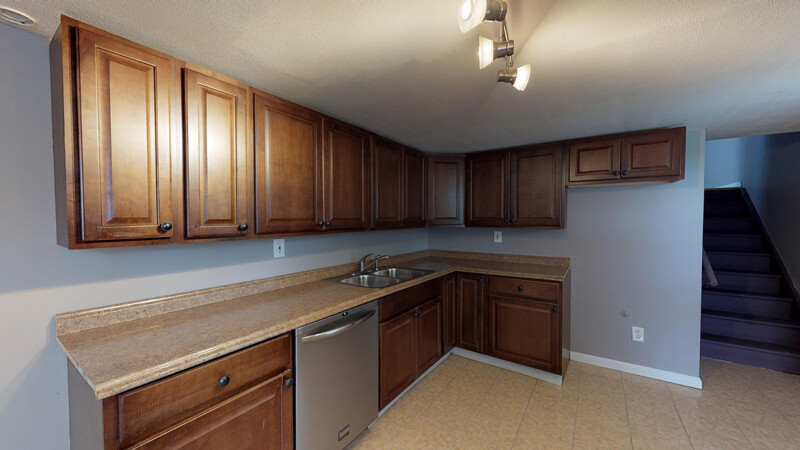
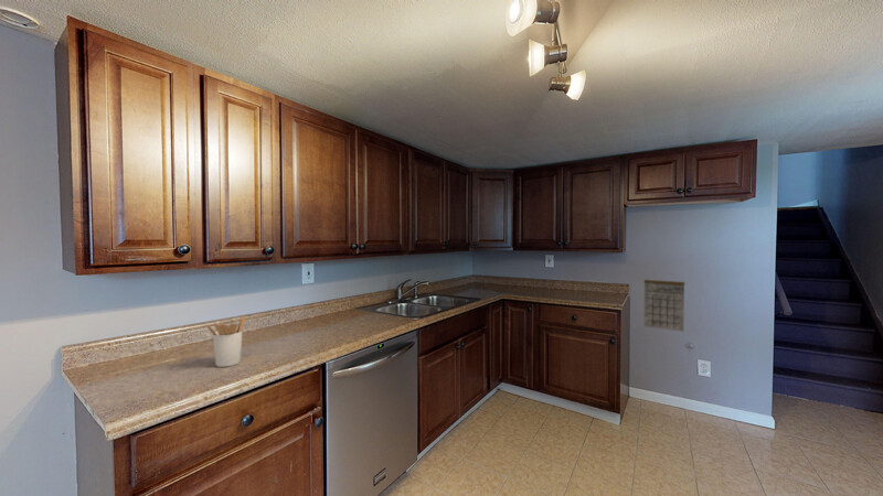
+ utensil holder (227, 341)
+ calendar (663, 299)
